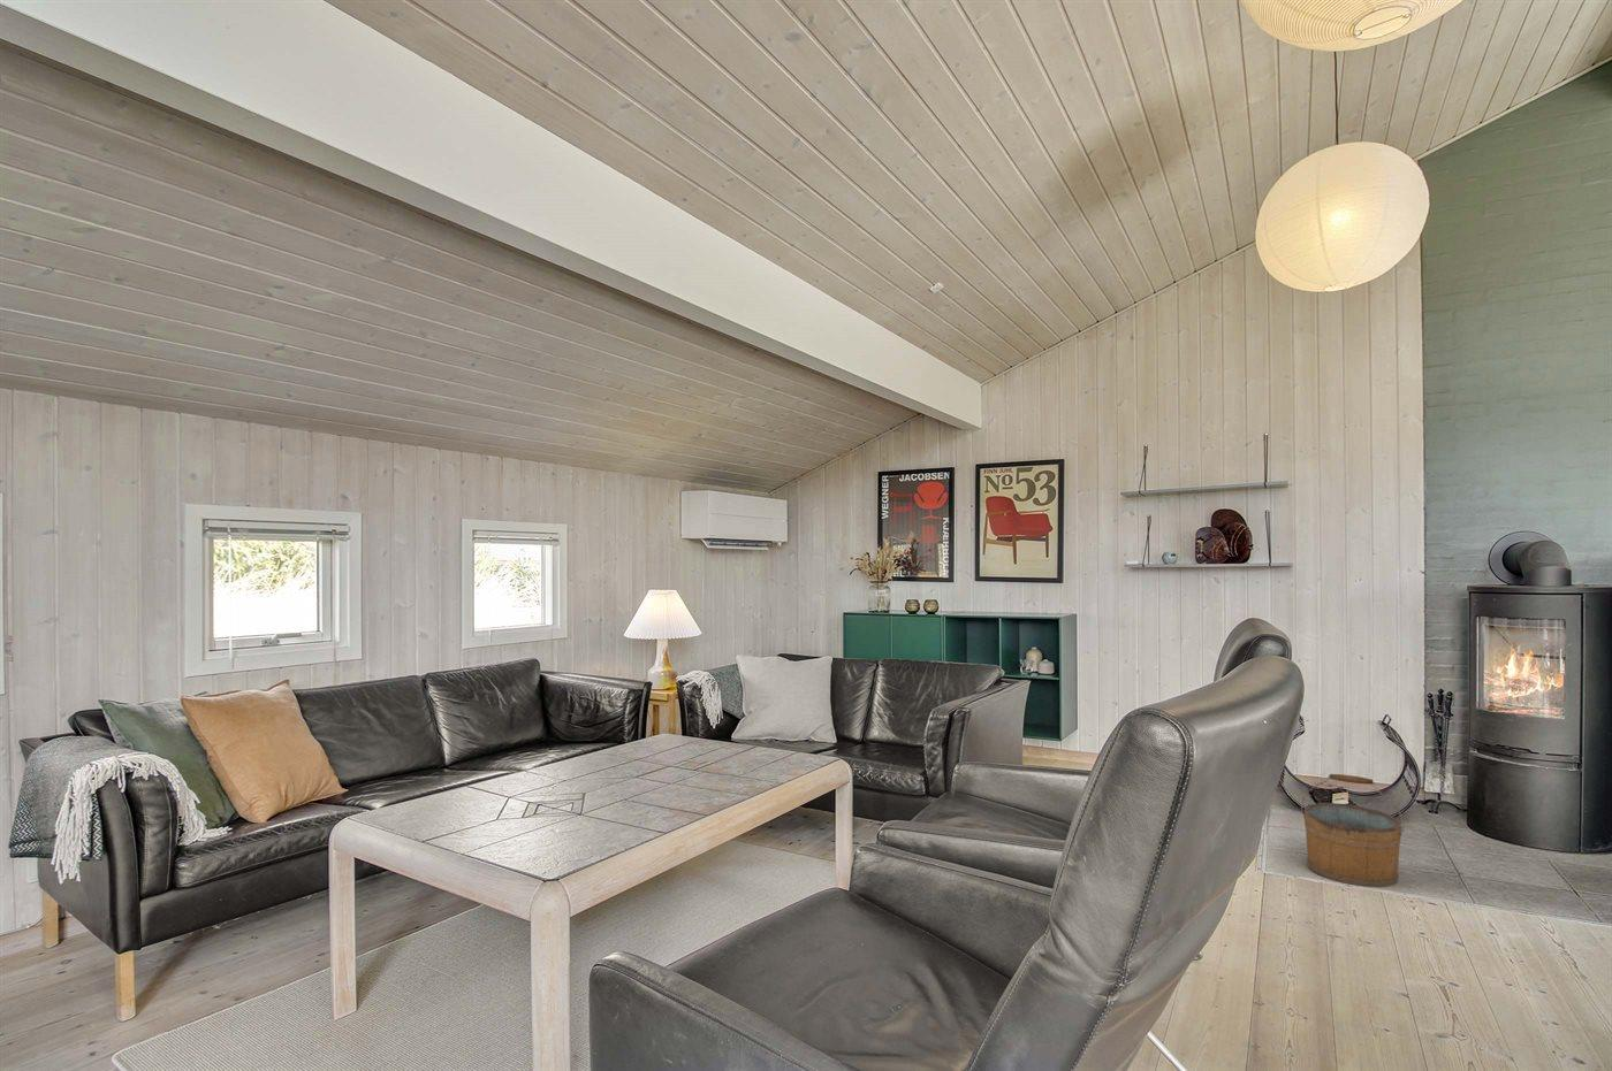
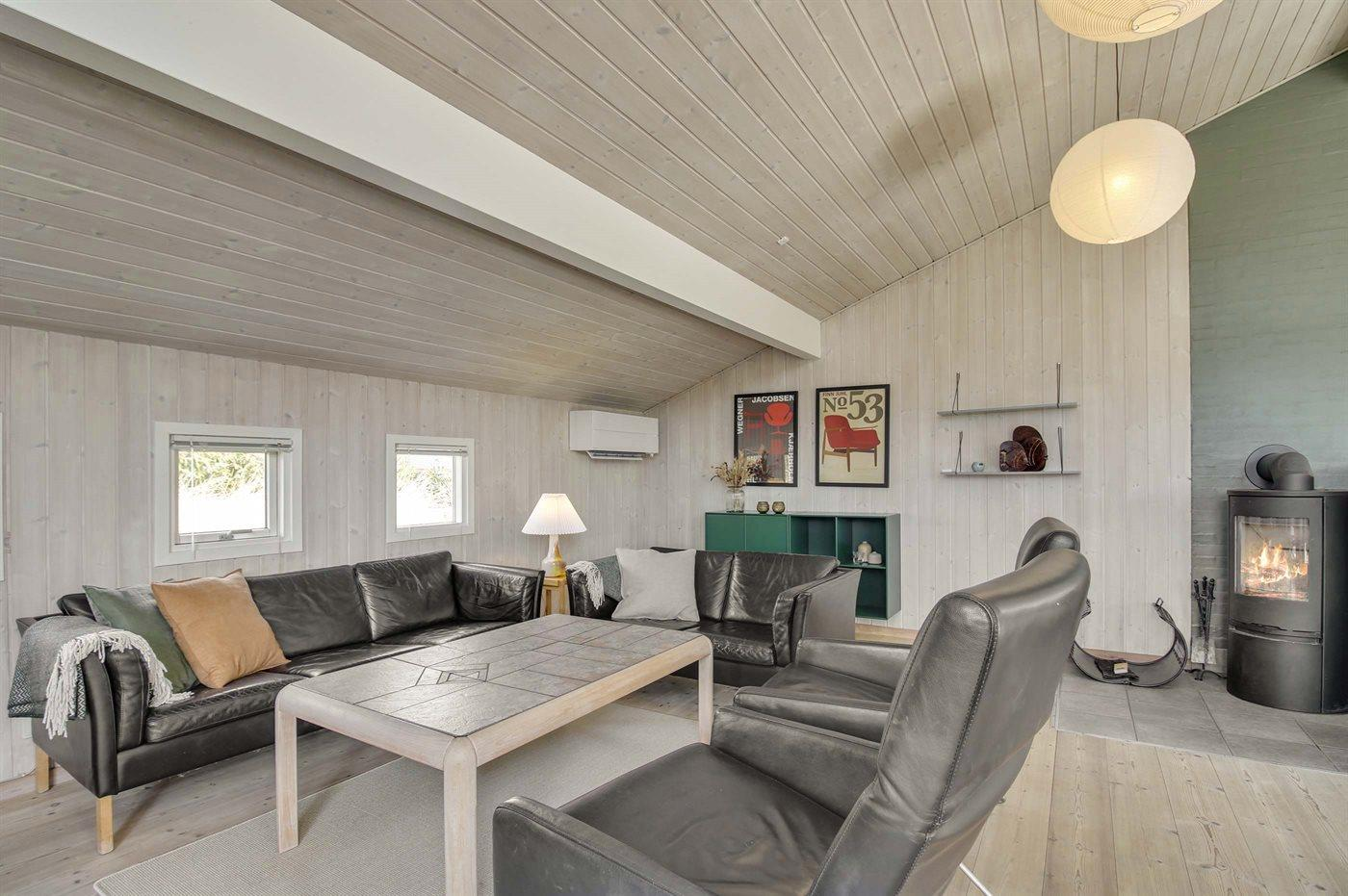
- bucket (1350, 822)
